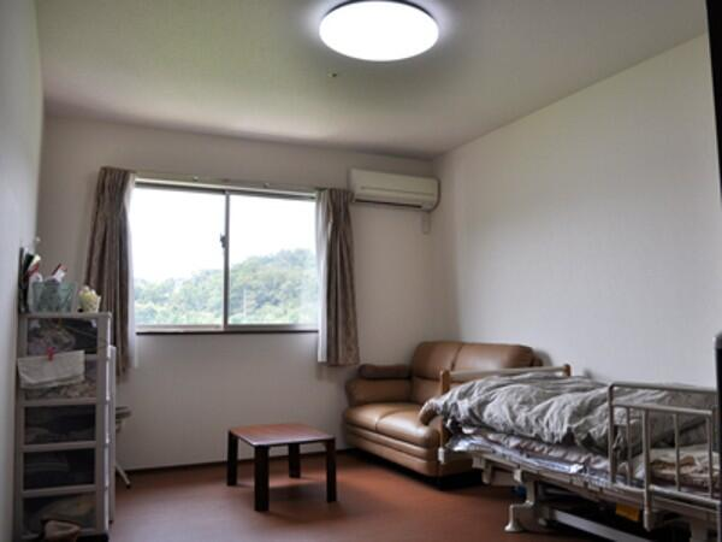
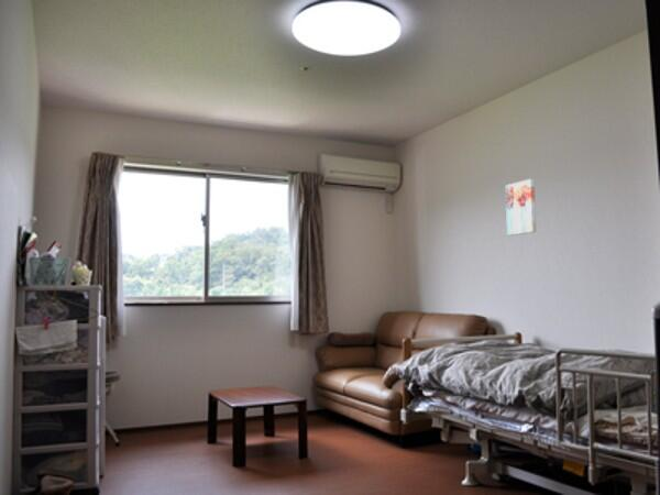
+ wall art (520, 208)
